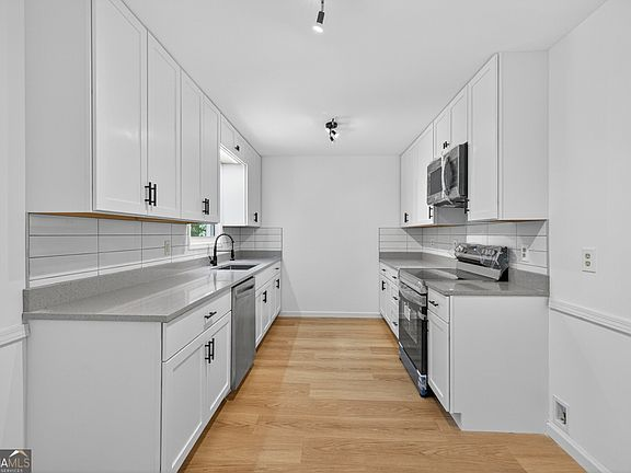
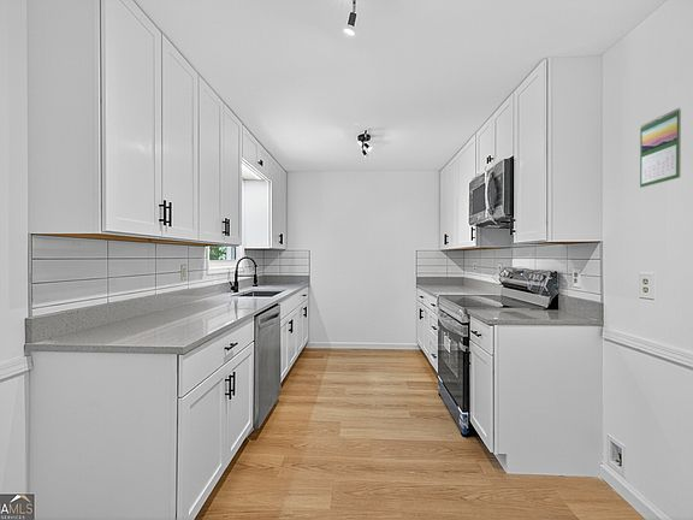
+ calendar (658, 149)
